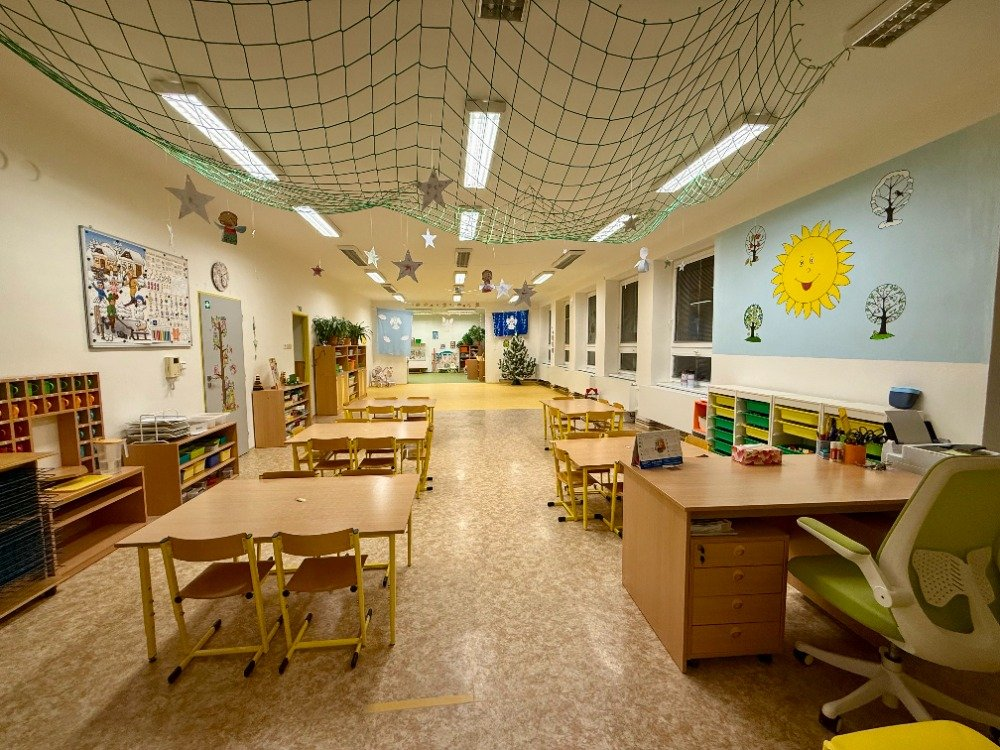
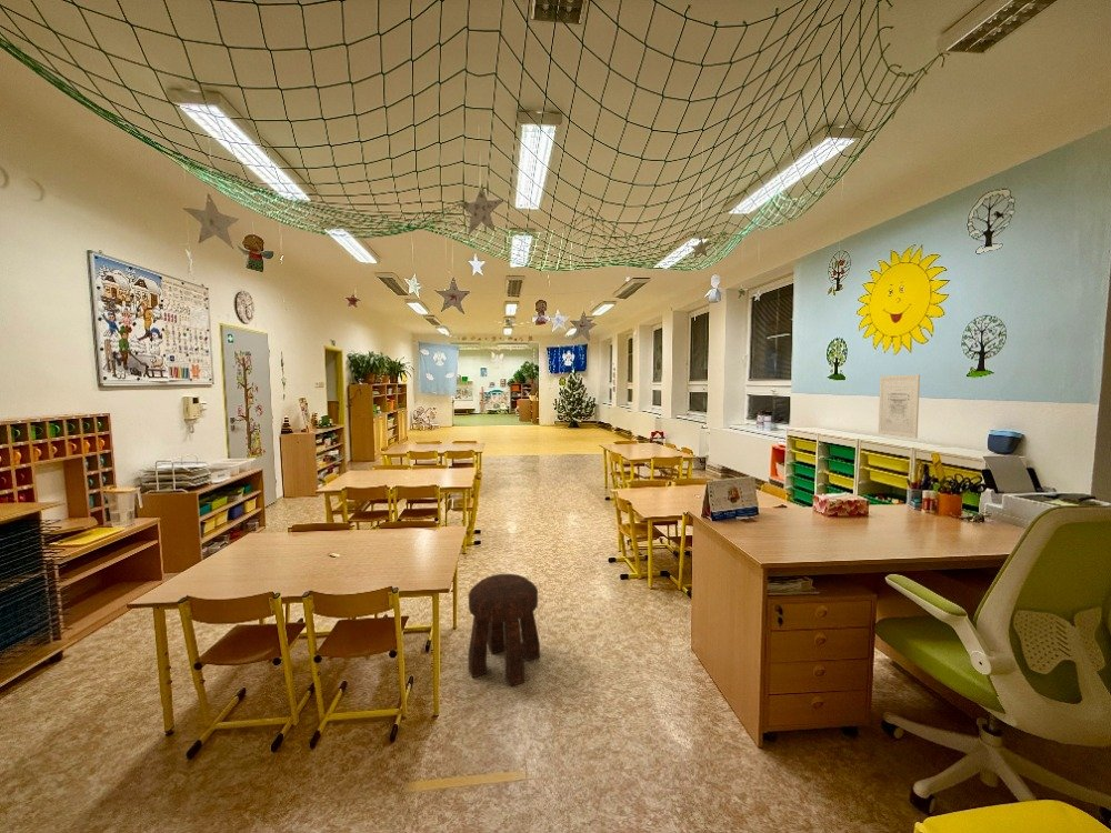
+ stool (503, 623)
+ wall art (898, 405)
